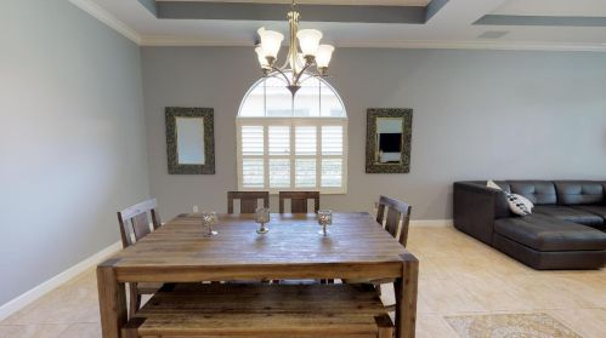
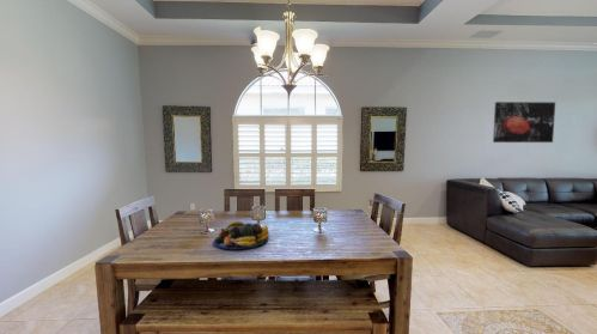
+ fruit bowl (240, 230)
+ wall art (524, 122)
